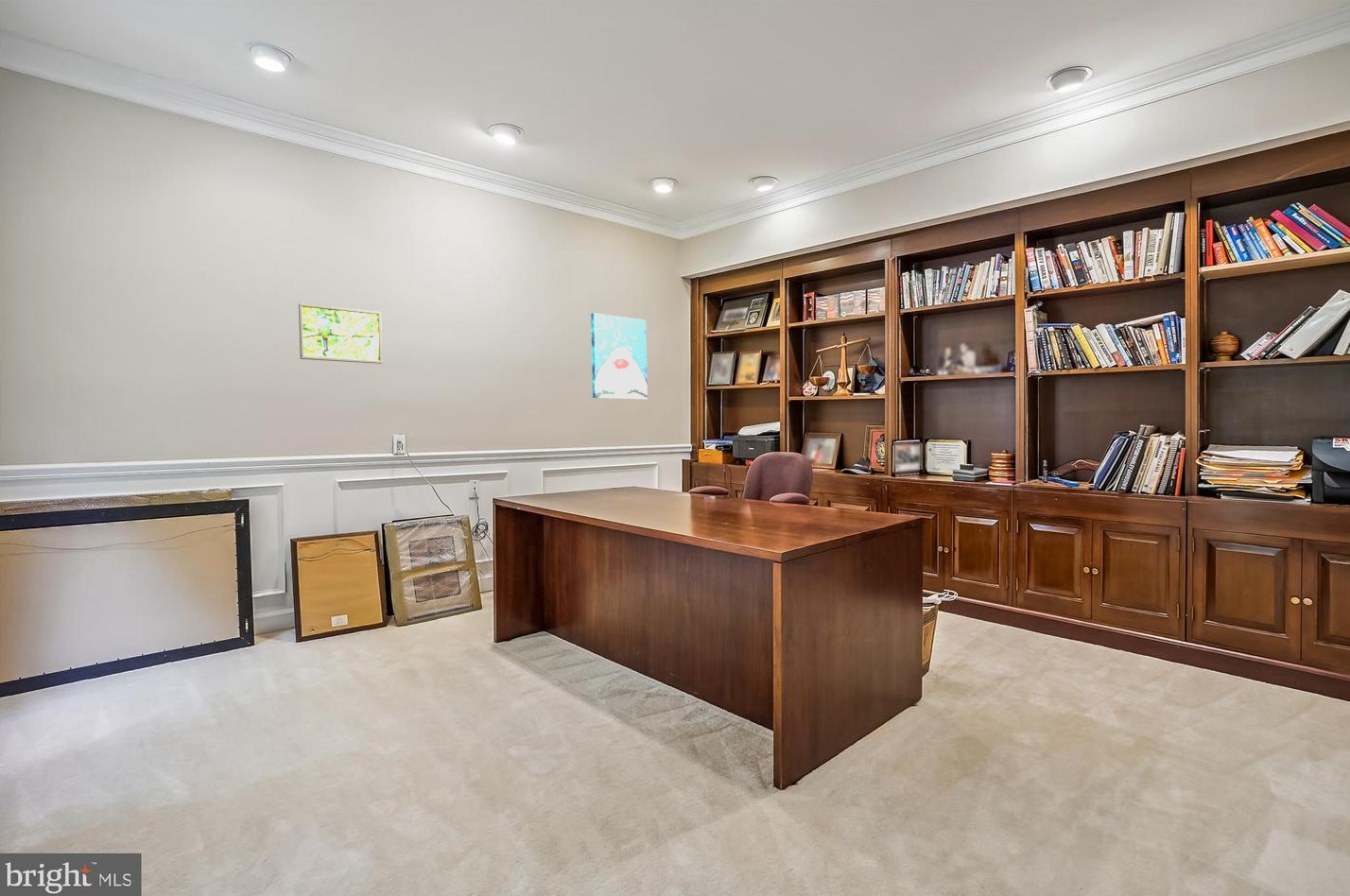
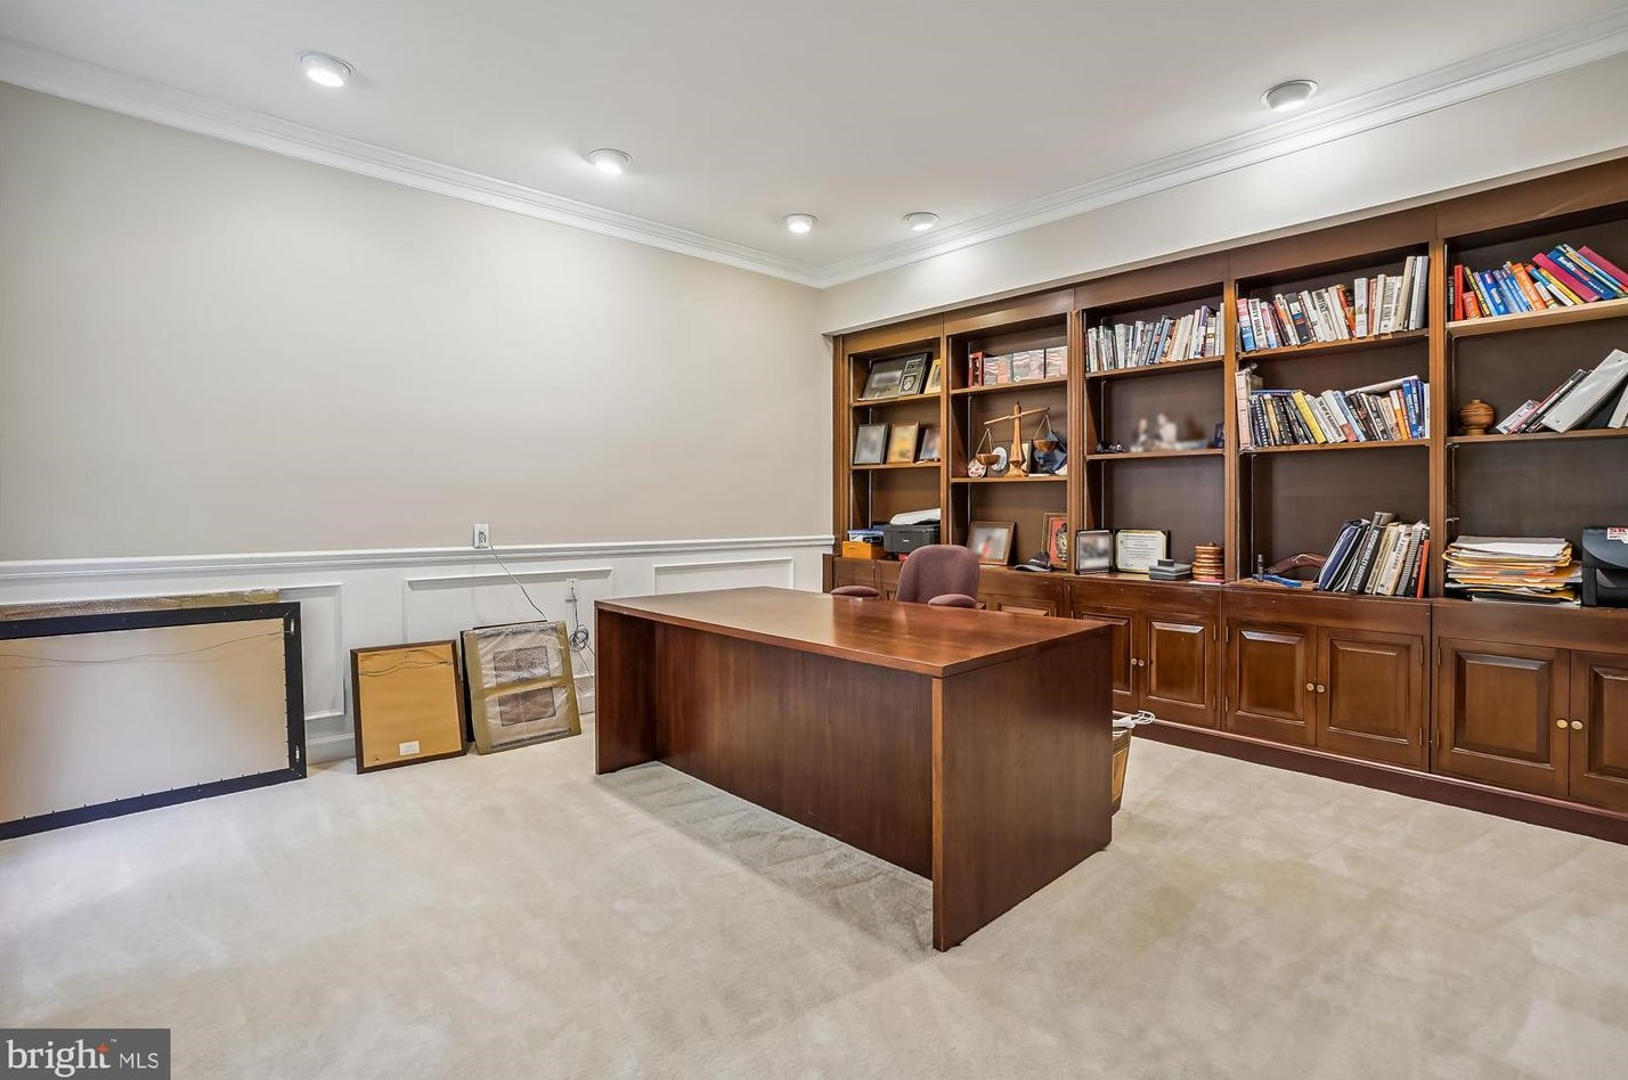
- wall art (620, 357)
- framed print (341, 335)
